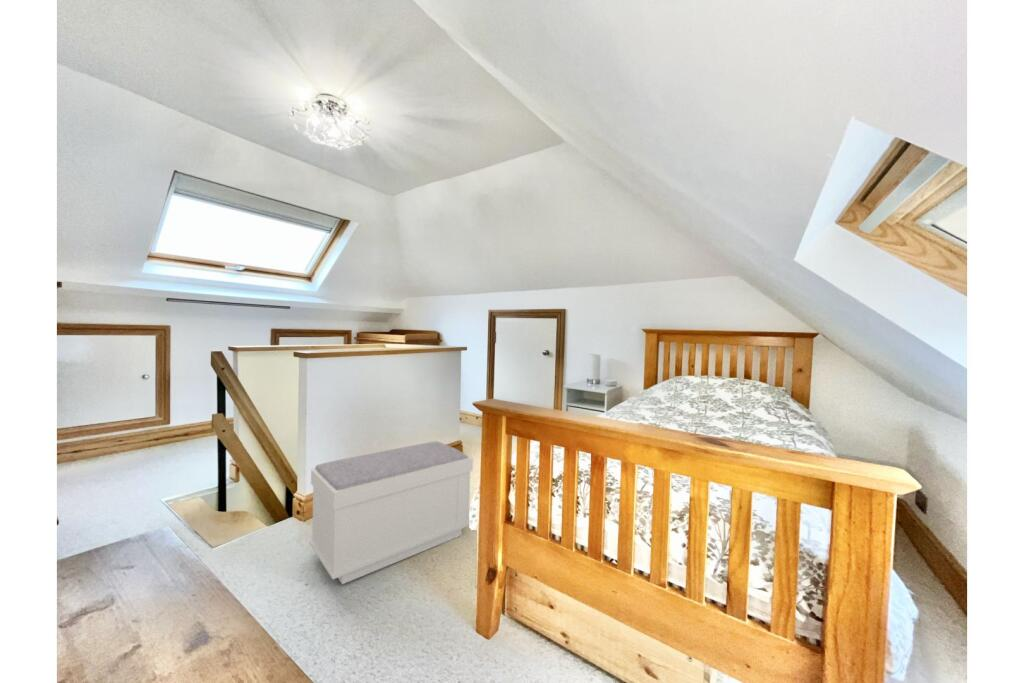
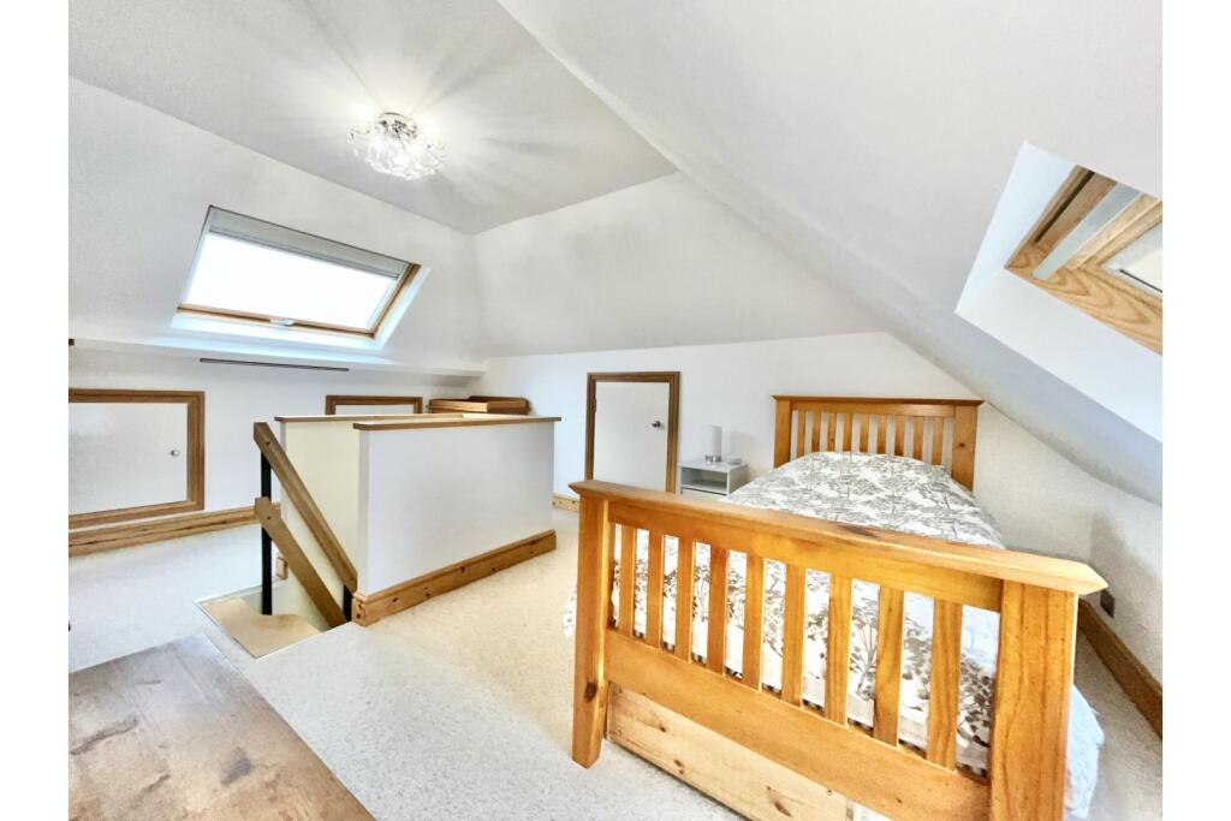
- bench (395, 500)
